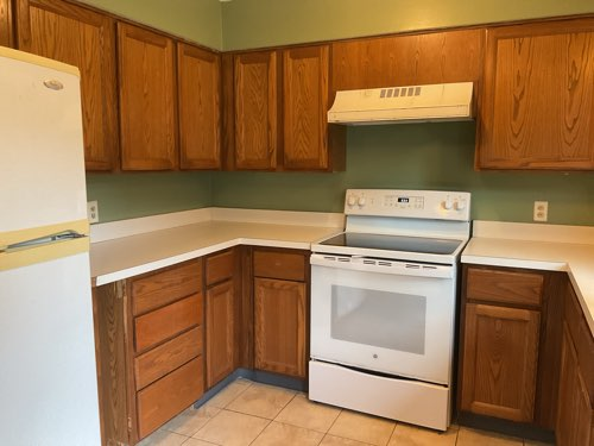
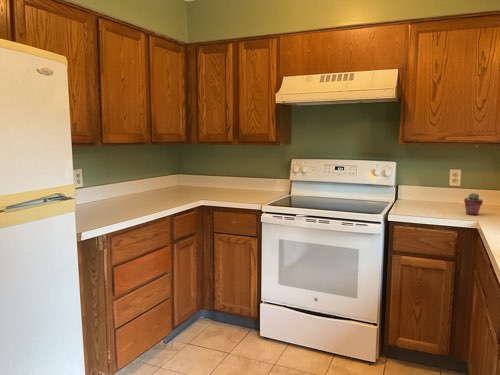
+ potted succulent (473, 203)
